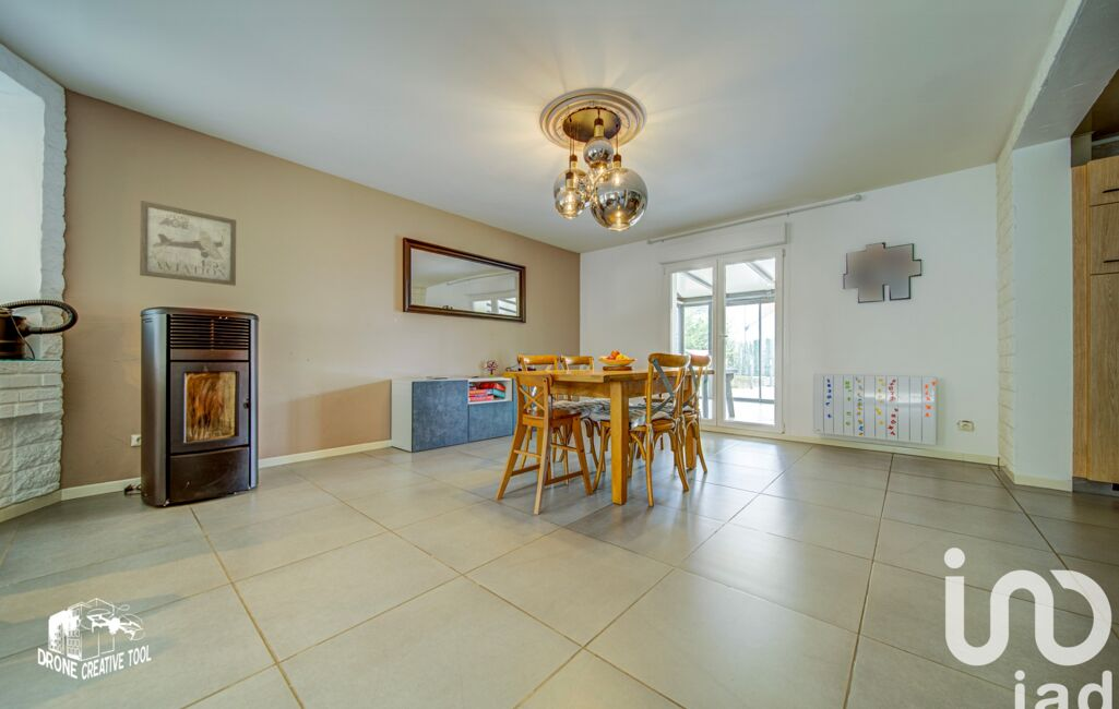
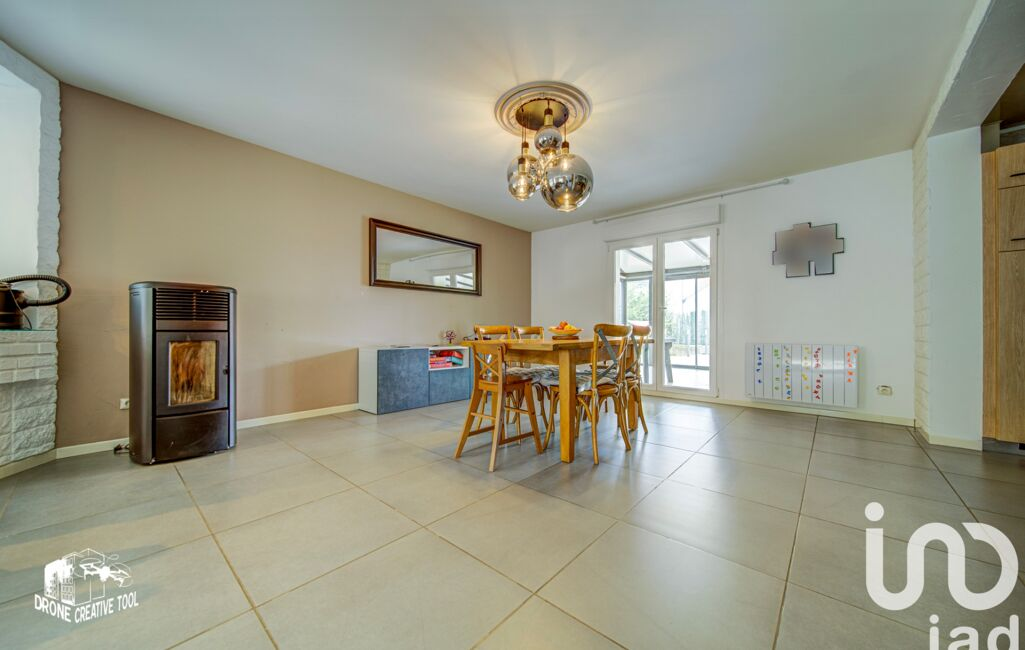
- wall art (191, 245)
